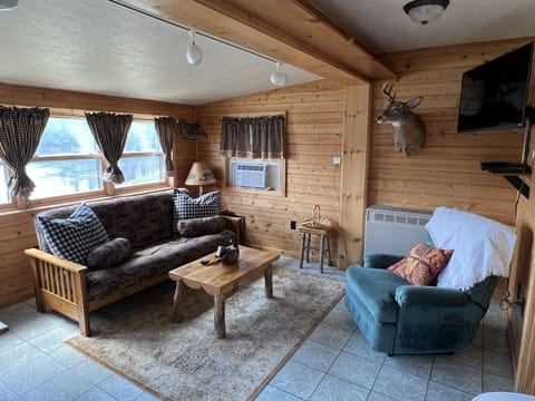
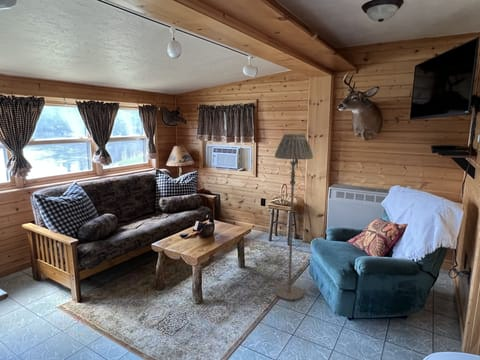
+ floor lamp (291, 216)
